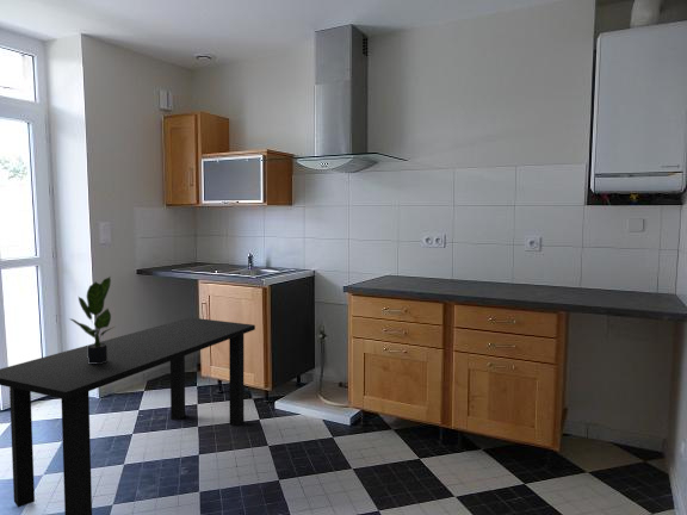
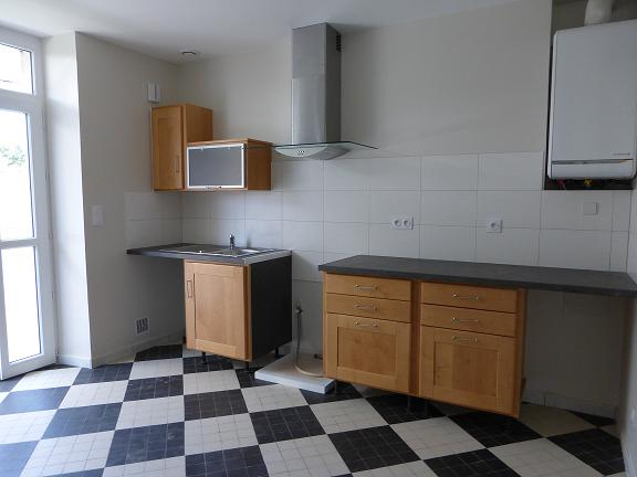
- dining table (171, 401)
- potted plant (97, 318)
